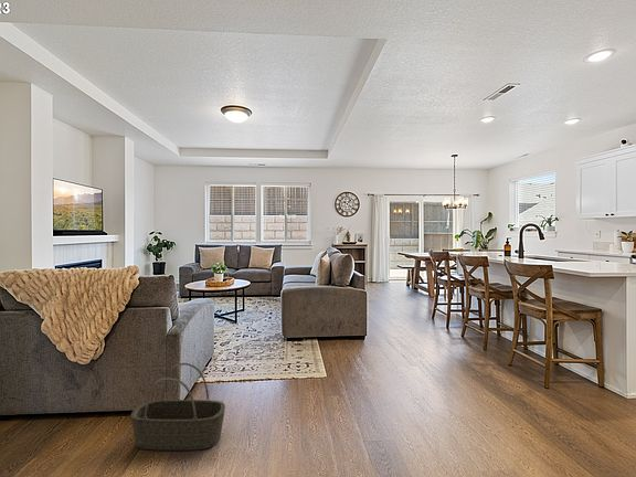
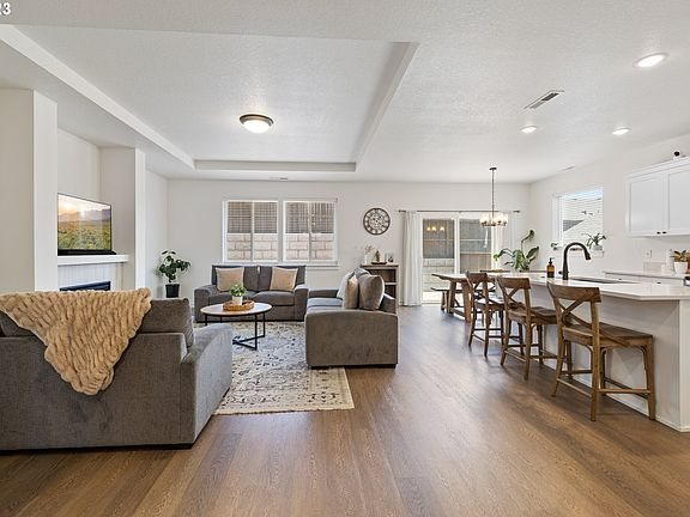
- basket (179, 404)
